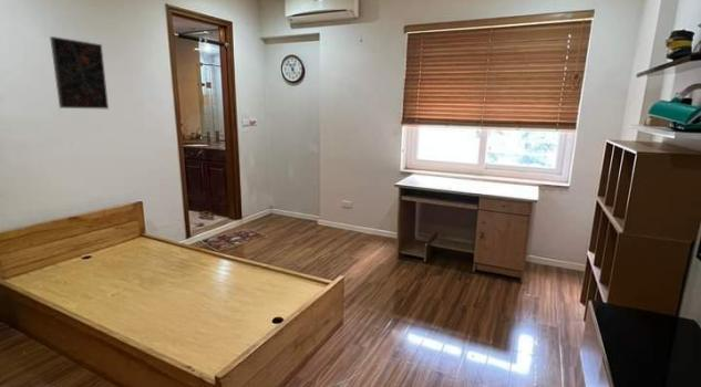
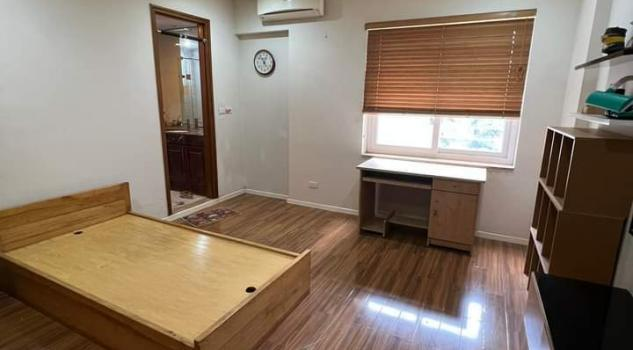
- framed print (81, 75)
